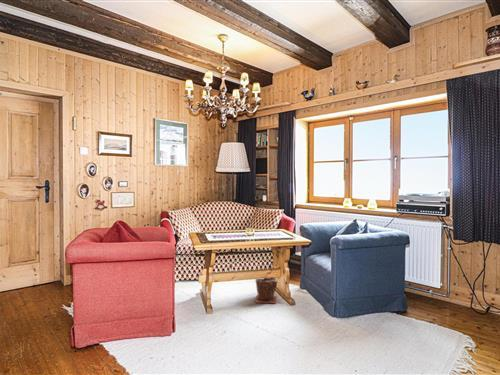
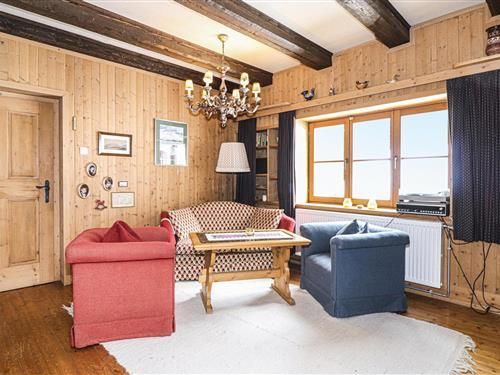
- plant pot (266, 288)
